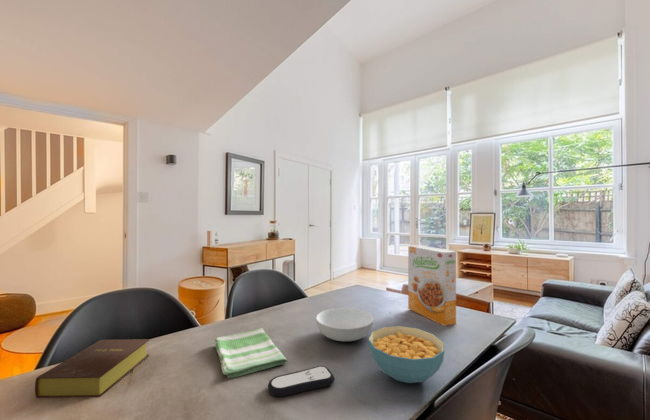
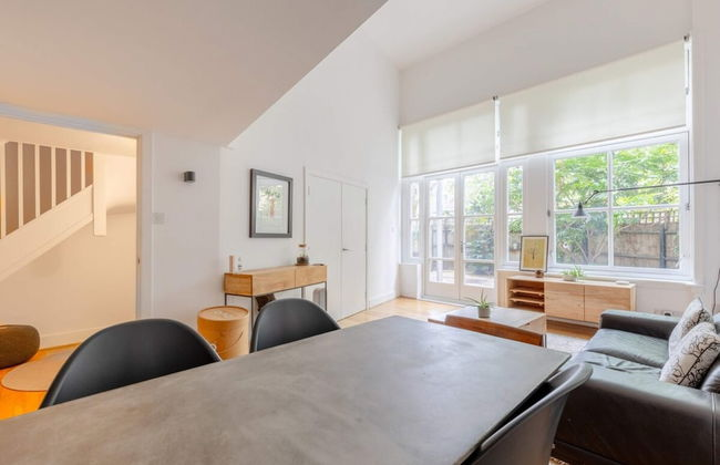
- cereal box (430, 282)
- cereal bowl (405, 358)
- serving bowl (344, 326)
- remote control (301, 380)
- bible (99, 364)
- dish towel (247, 349)
